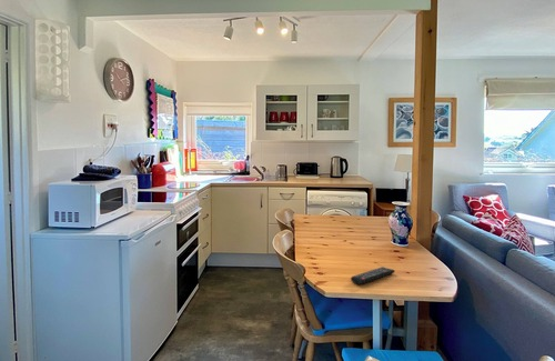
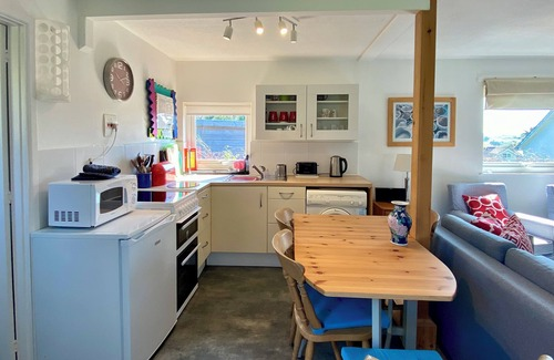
- remote control (373, 274)
